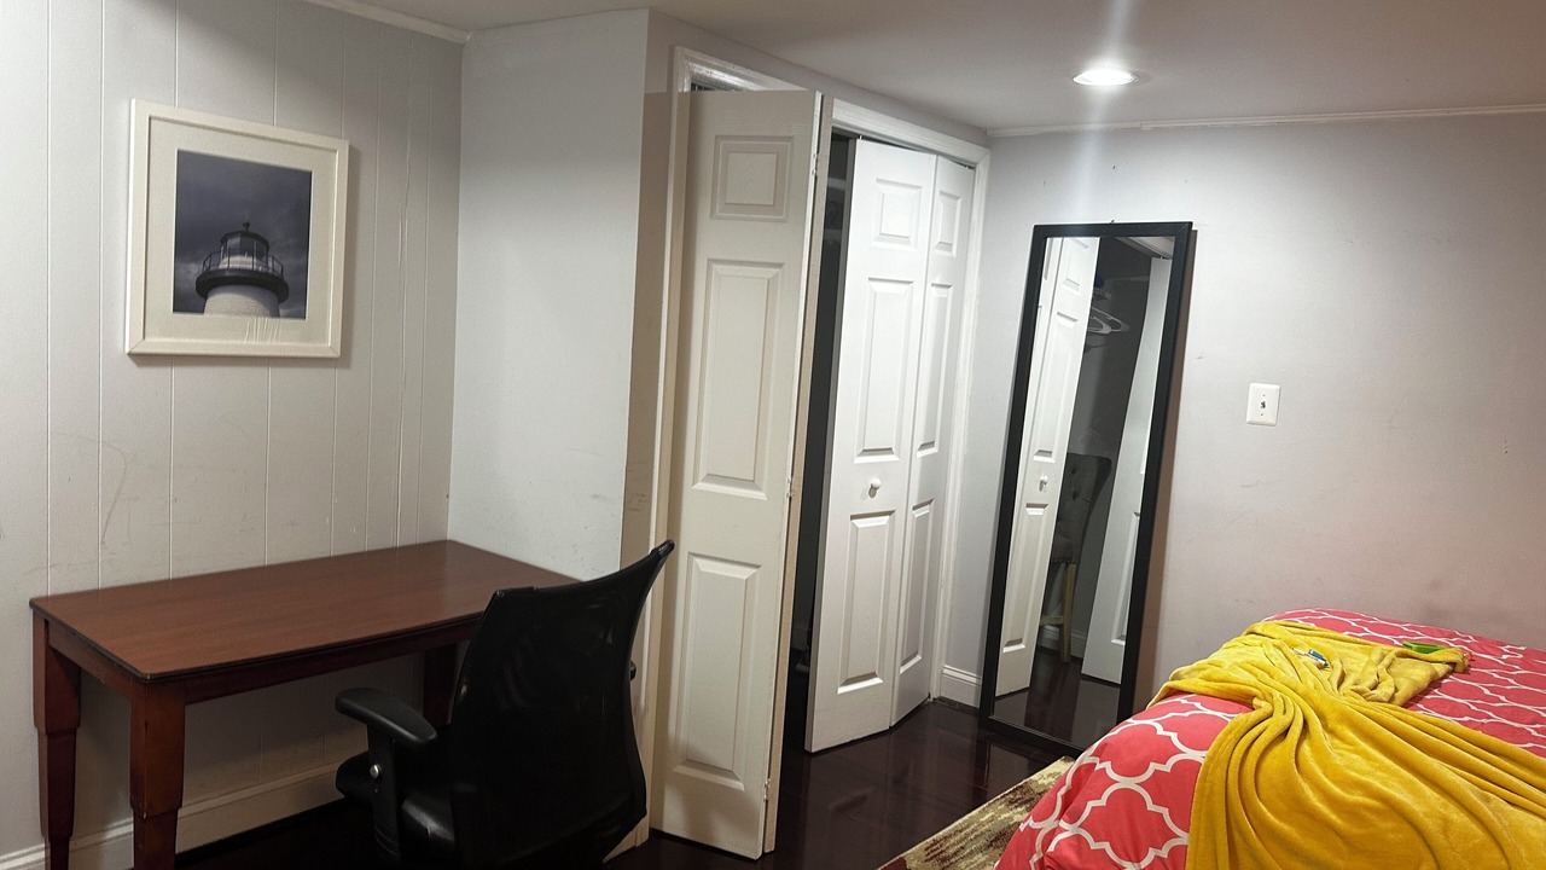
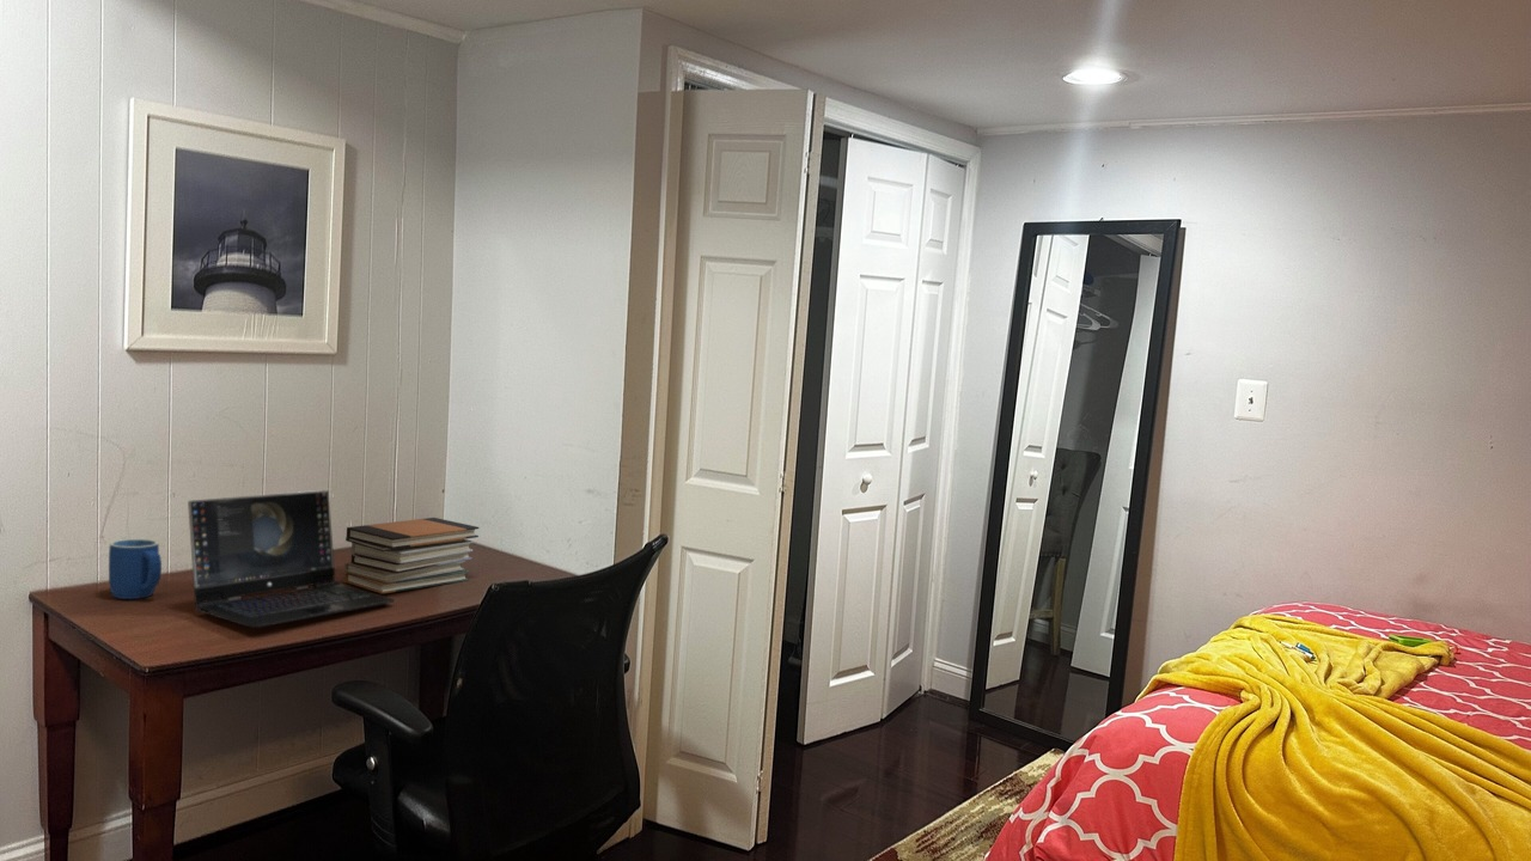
+ laptop (294, 555)
+ book stack (411, 554)
+ mug (136, 569)
